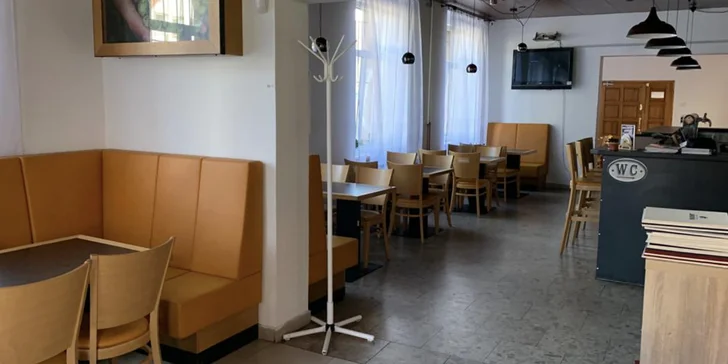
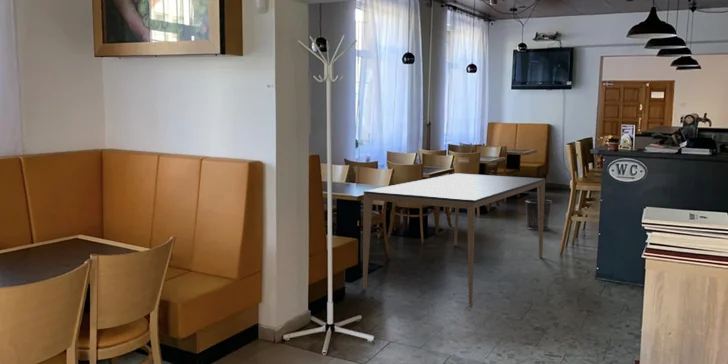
+ dining table (457, 228)
+ waste bin (537, 214)
